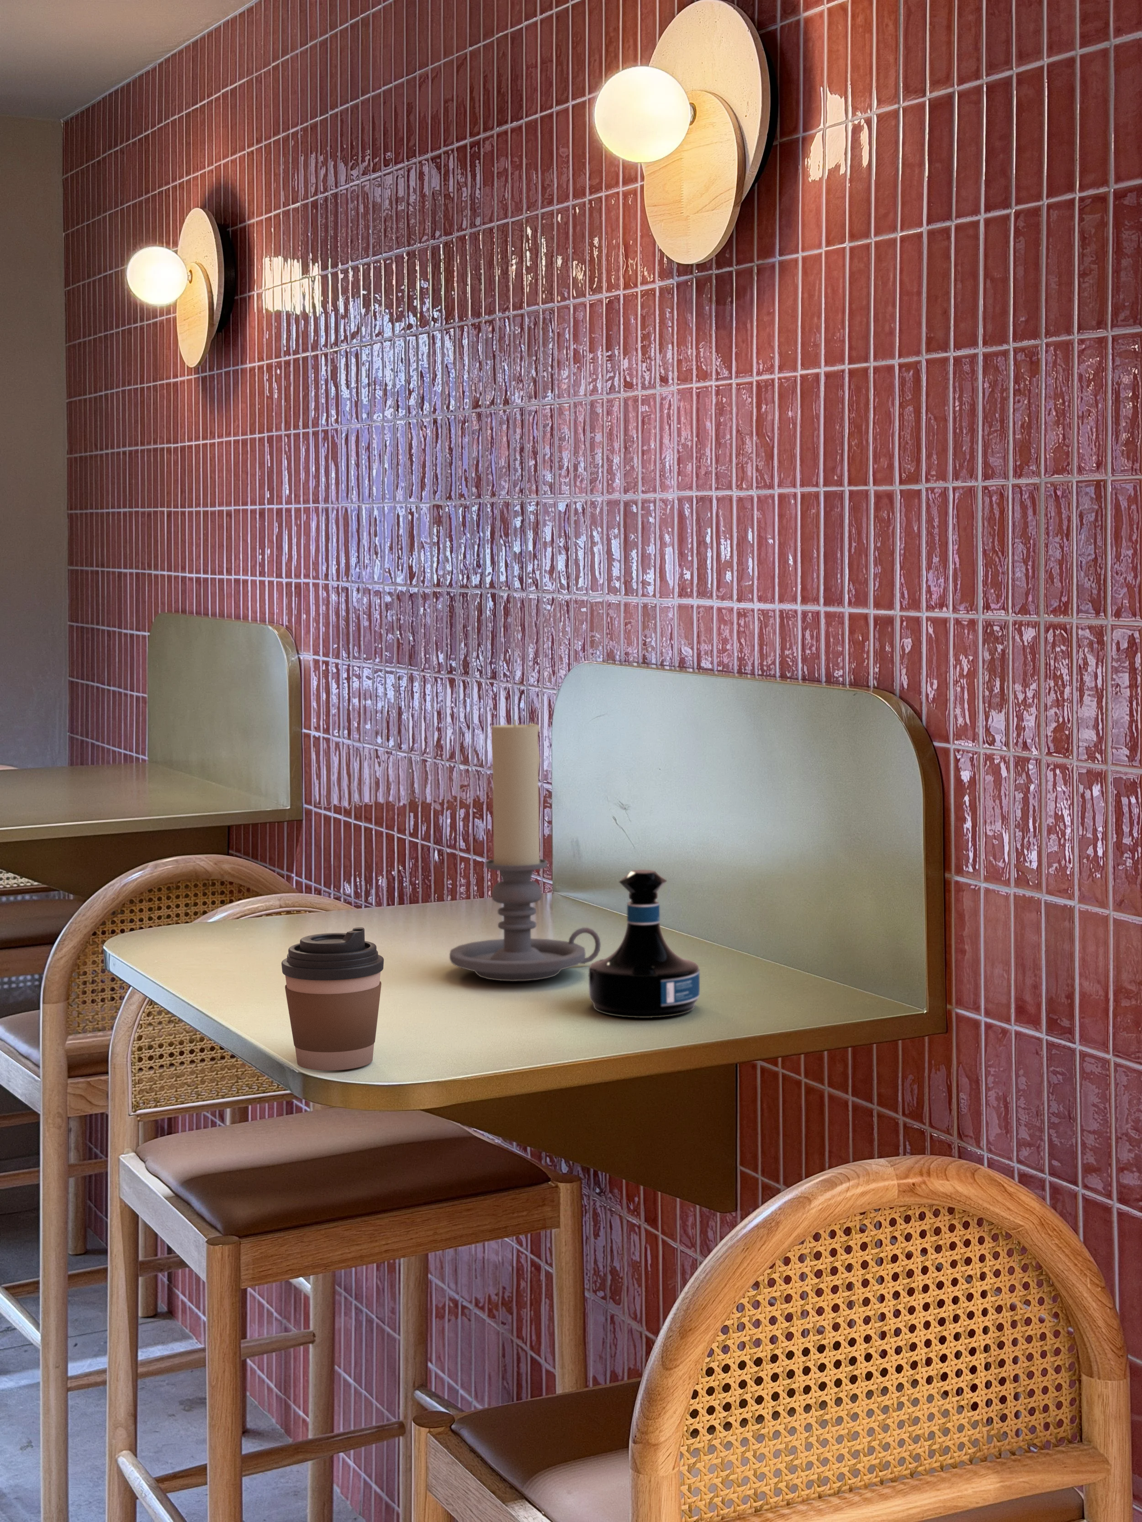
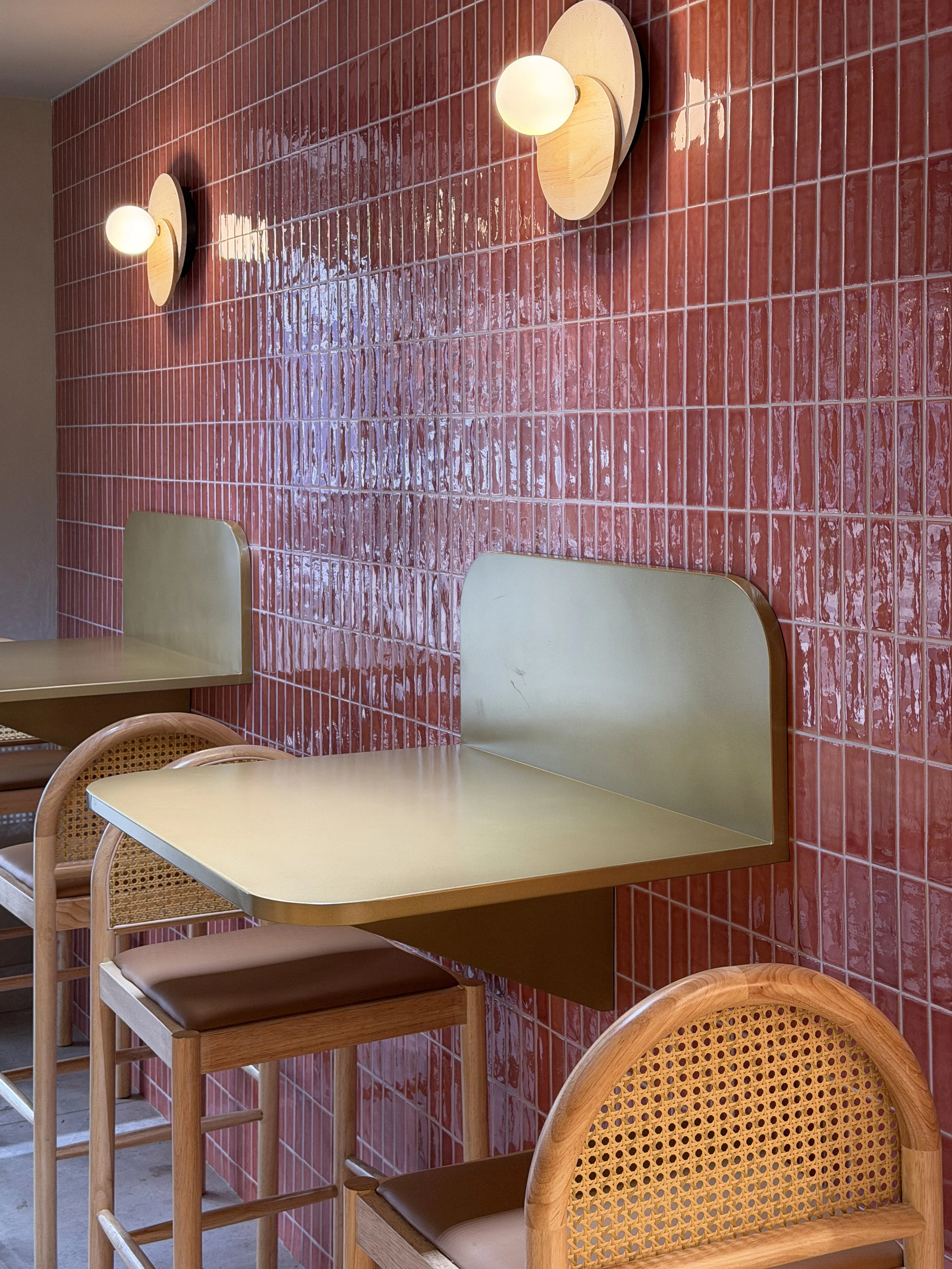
- coffee cup (333, 995)
- tequila bottle (644, 939)
- candle holder (529, 846)
